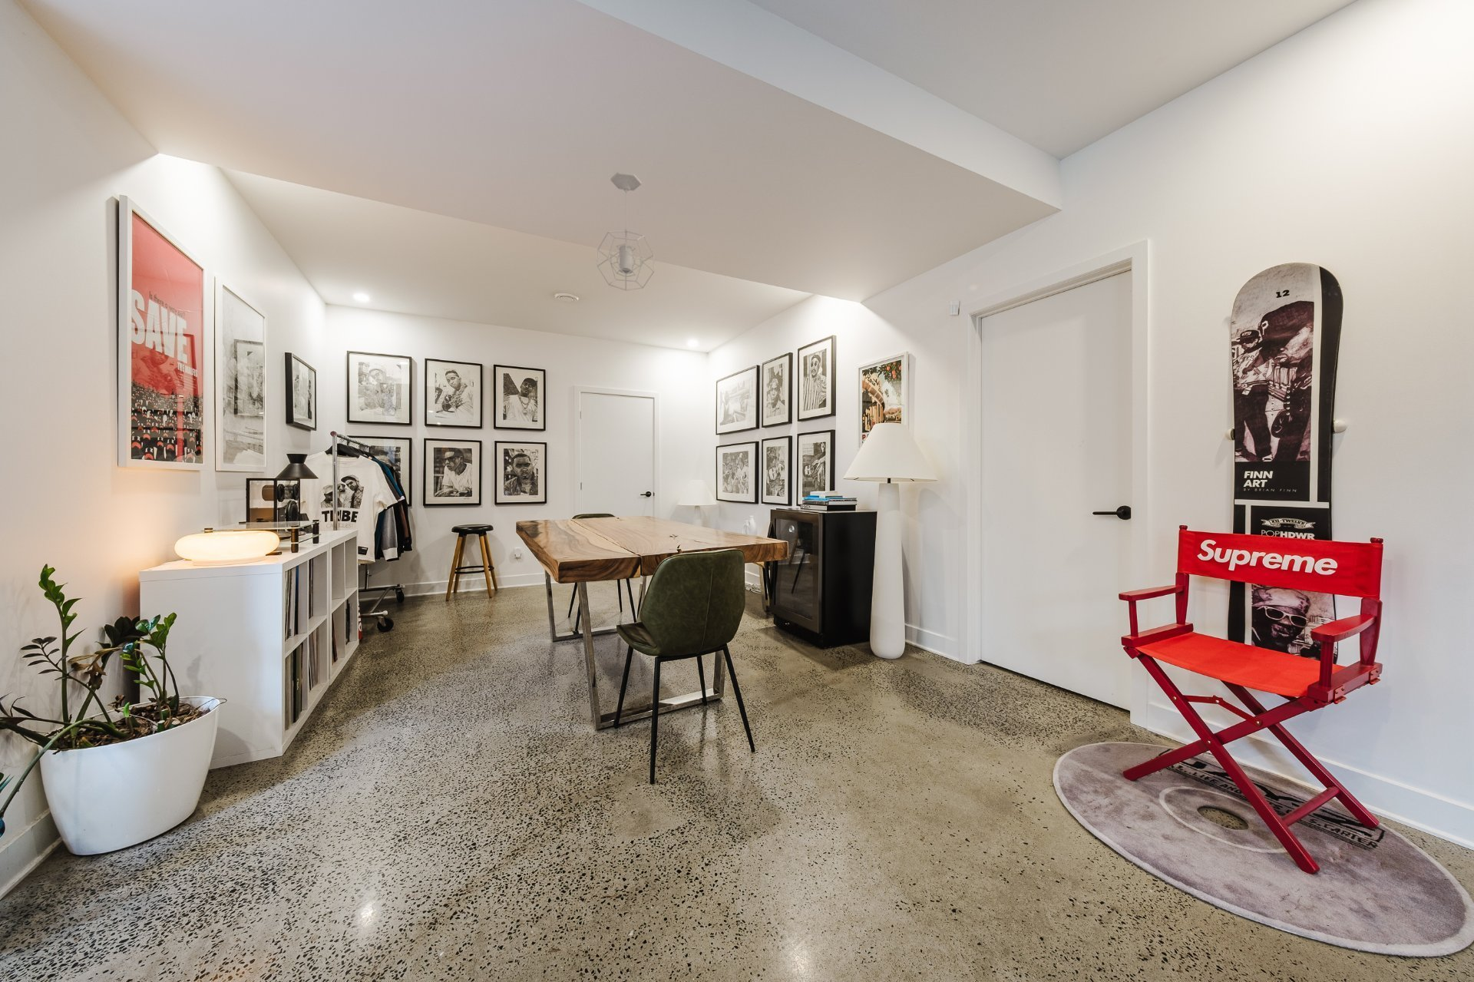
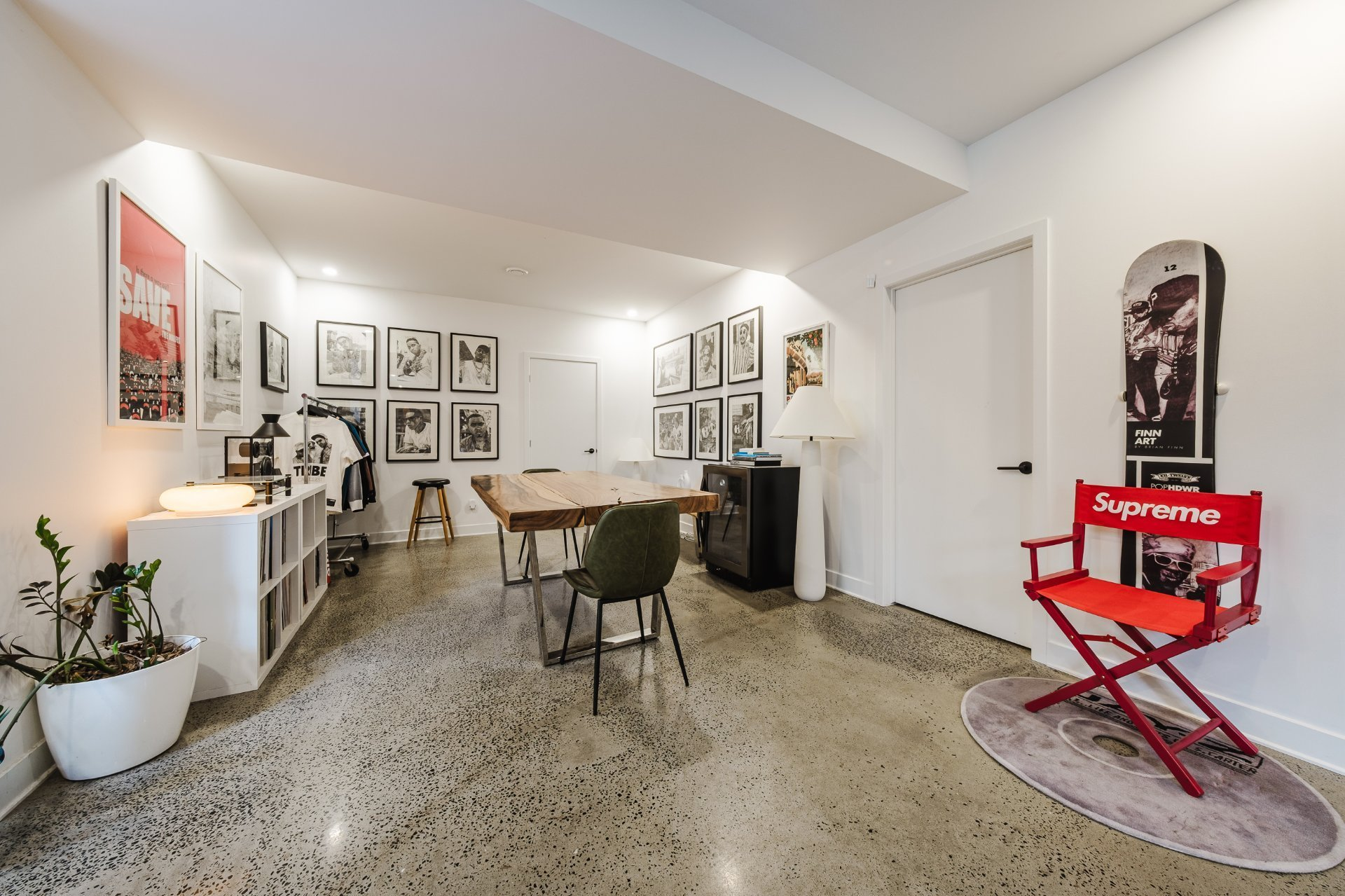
- pendant light (626, 235)
